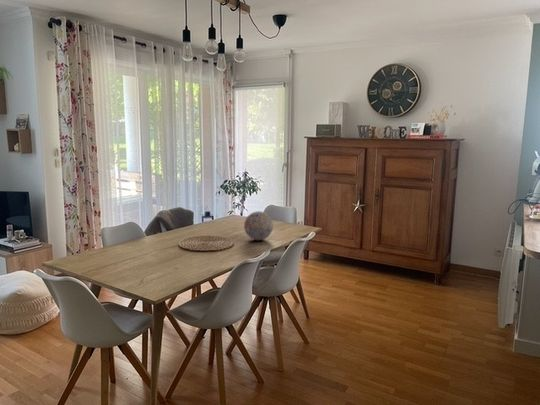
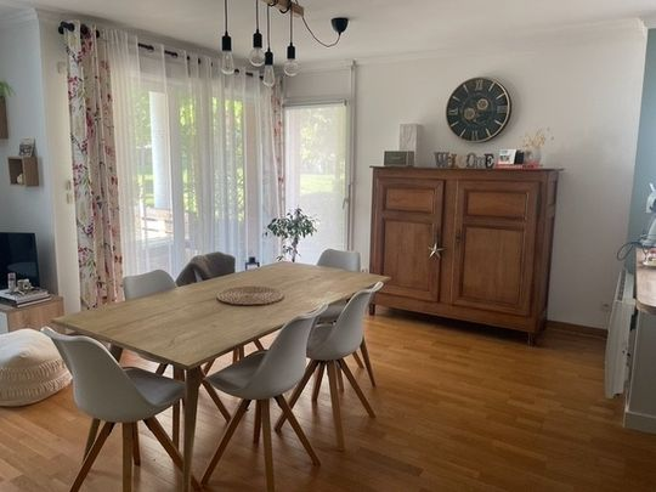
- decorative ball (258, 225)
